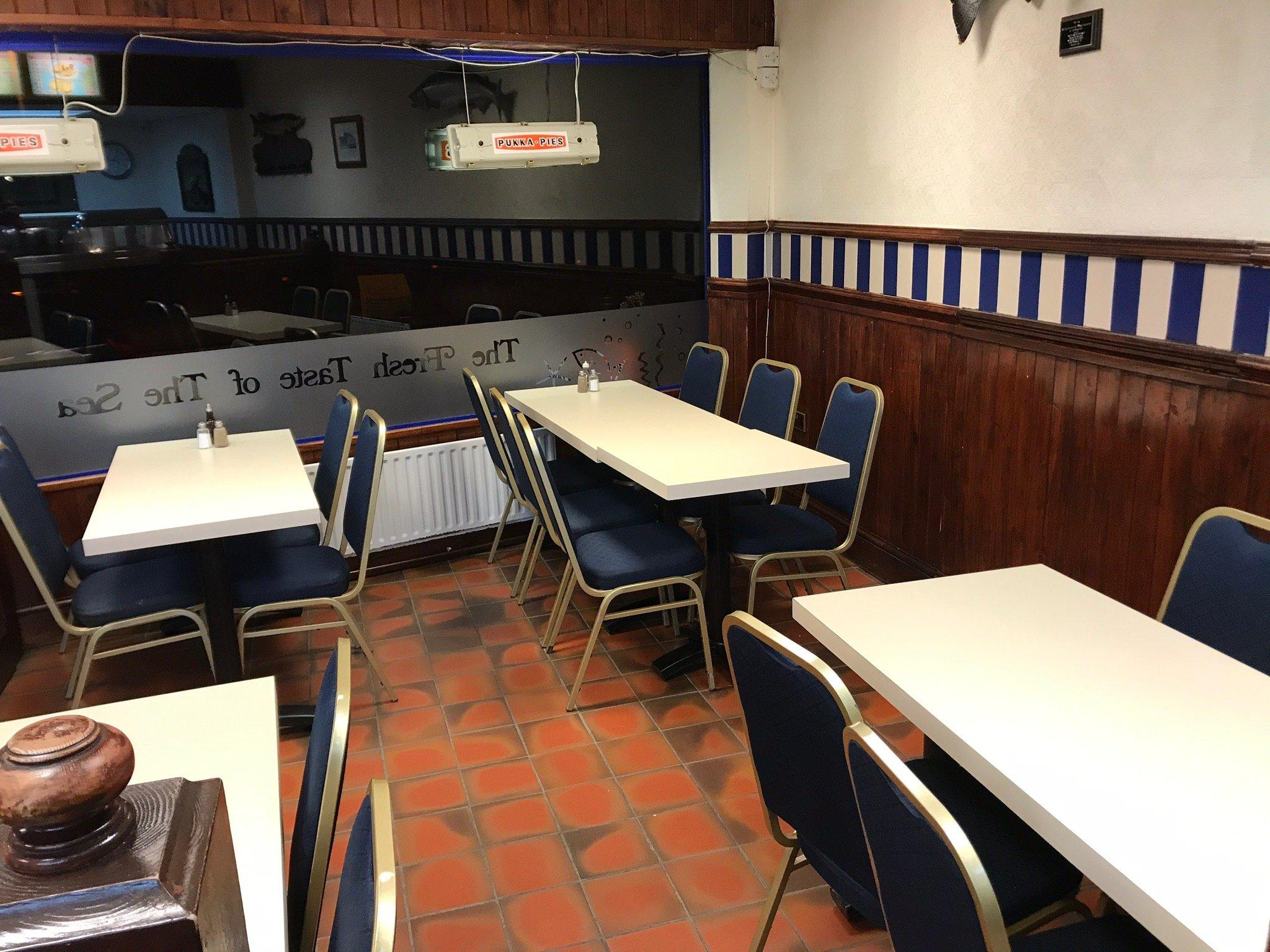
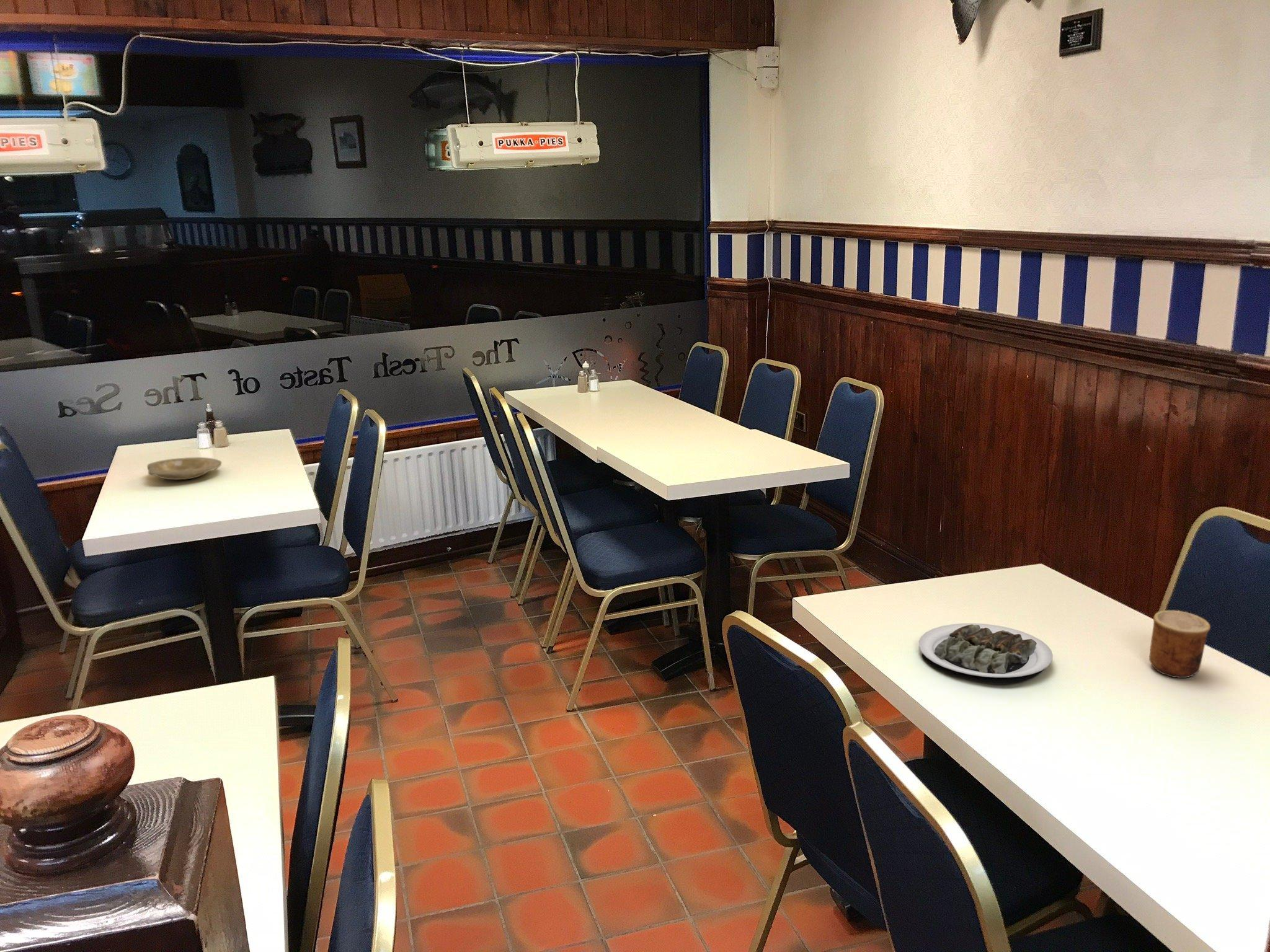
+ plate (184, 470)
+ cup (1179, 645)
+ plate (984, 648)
